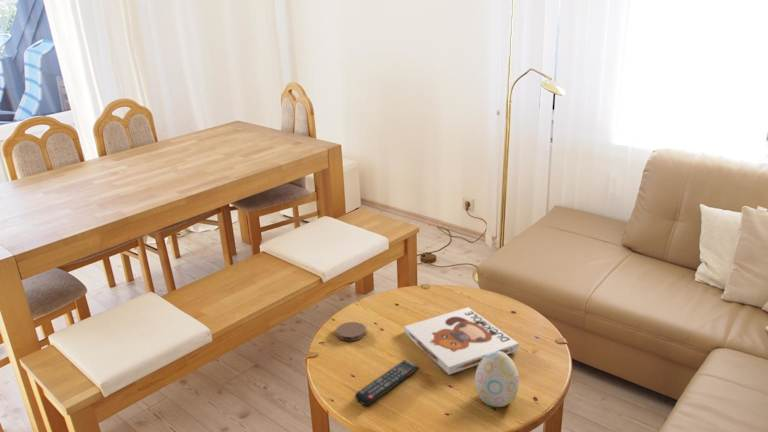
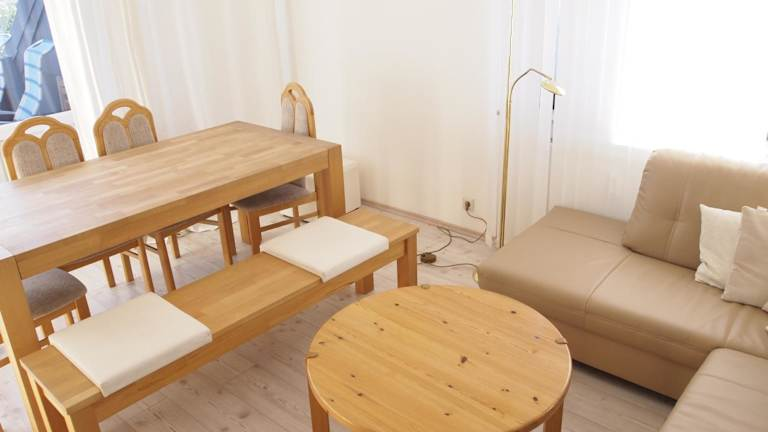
- board game (459, 337)
- coaster (351, 331)
- decorative egg (497, 376)
- remote control (388, 381)
